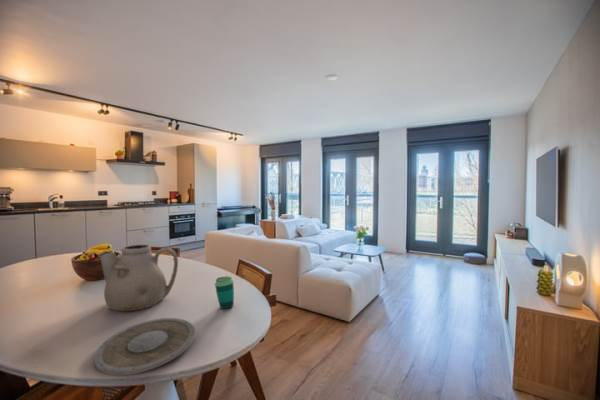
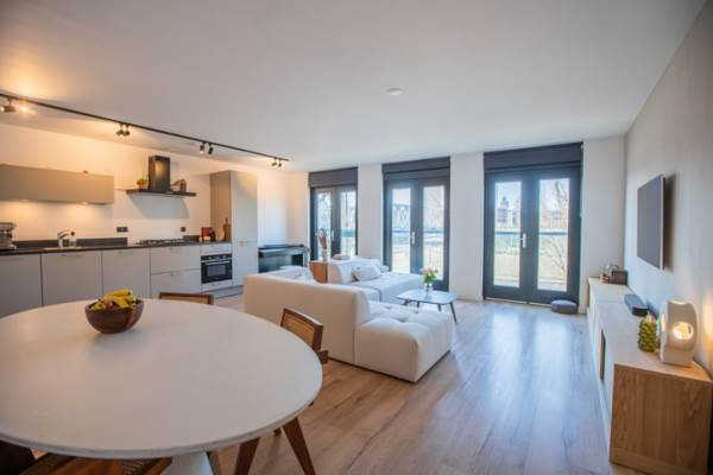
- cup (224, 292)
- teapot (139, 273)
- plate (148, 341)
